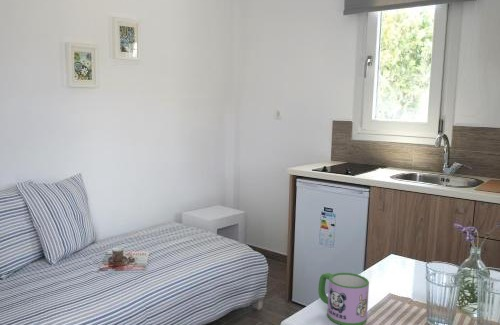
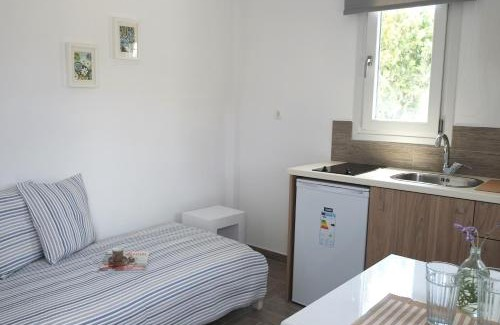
- mug (341, 295)
